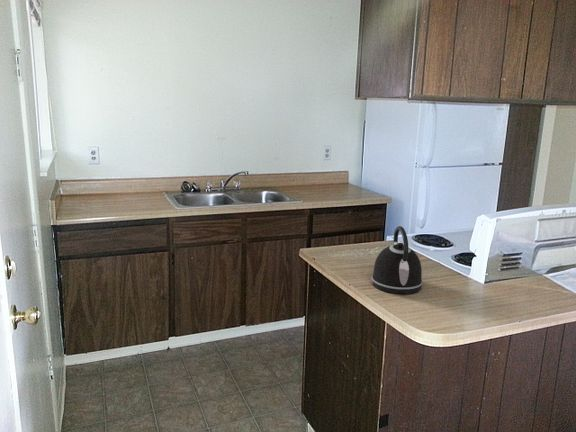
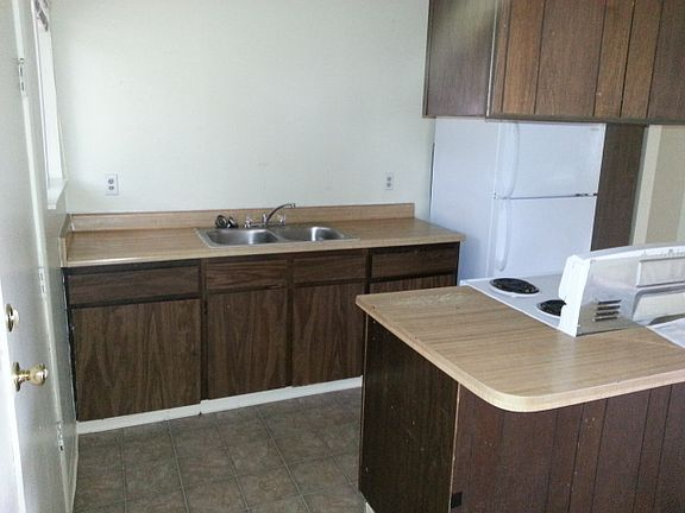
- kettle (398, 256)
